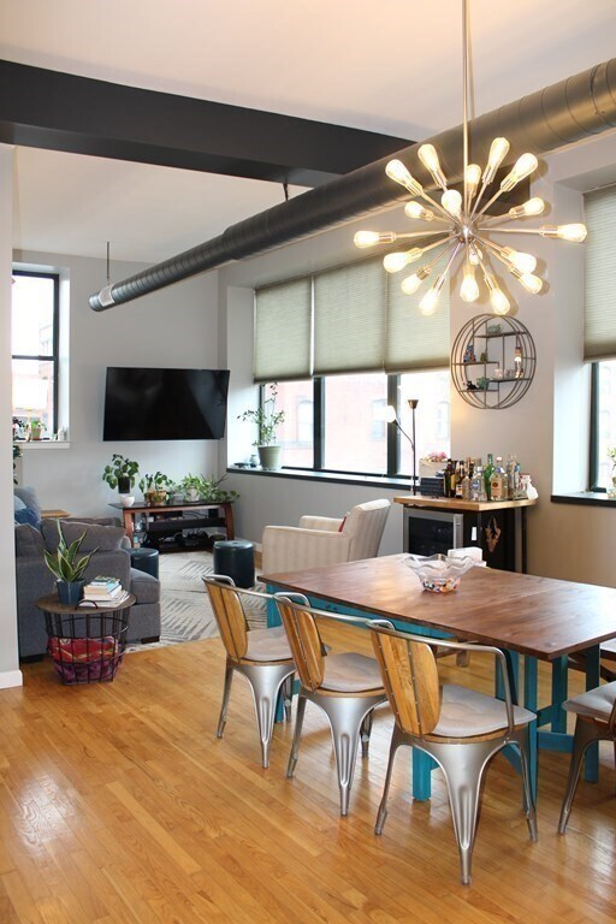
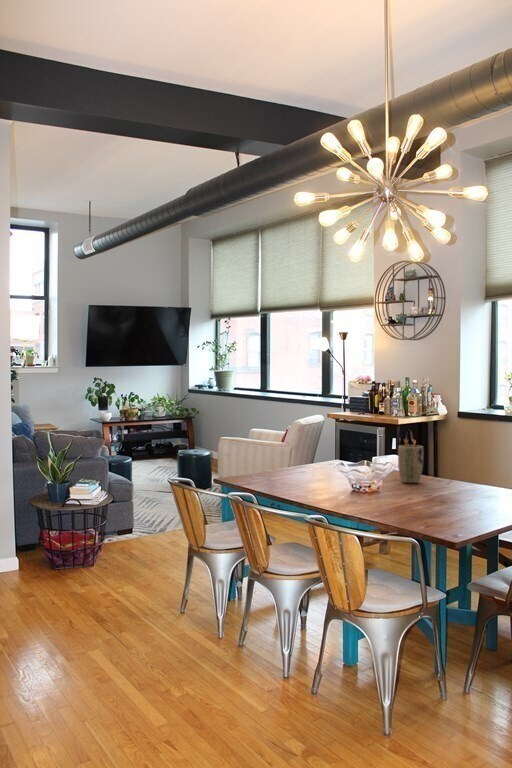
+ plant pot (410, 464)
